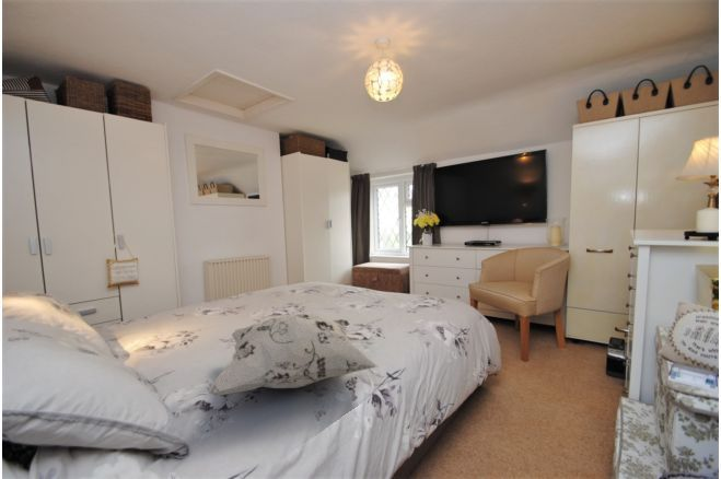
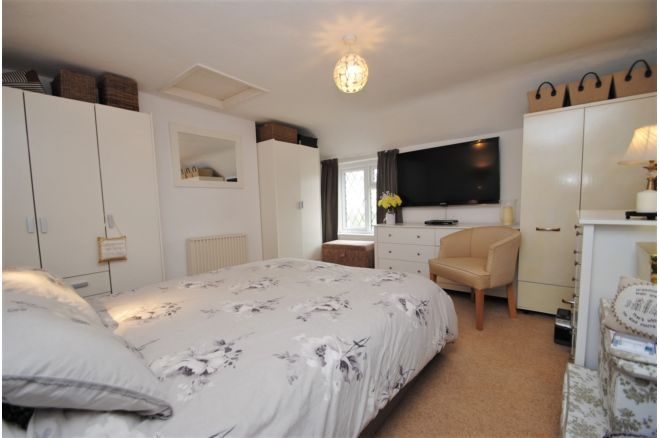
- decorative pillow (294, 347)
